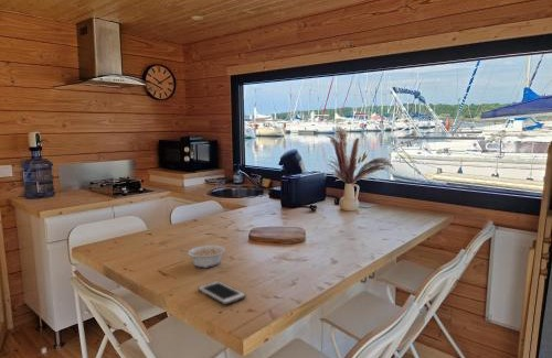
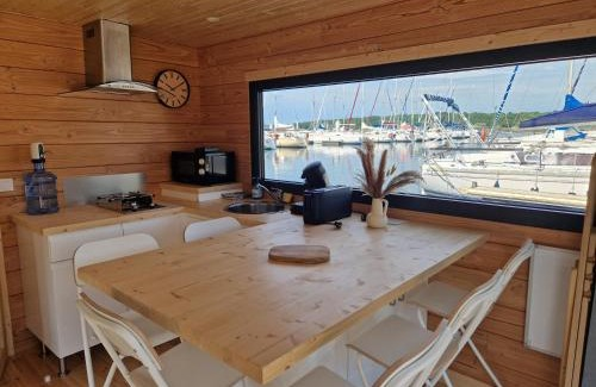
- cell phone (221, 292)
- legume (205, 256)
